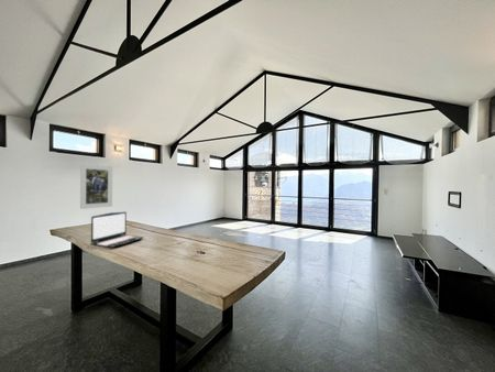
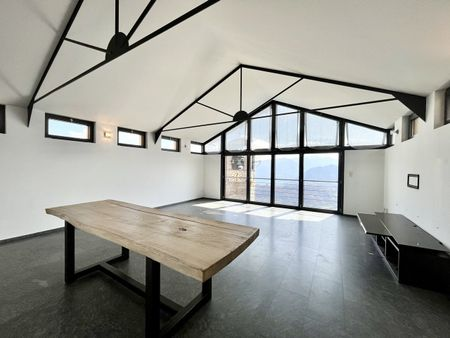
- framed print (97, 186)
- laptop (119, 228)
